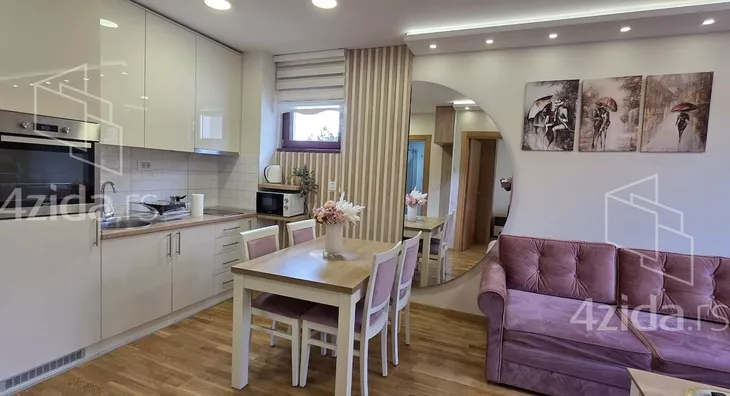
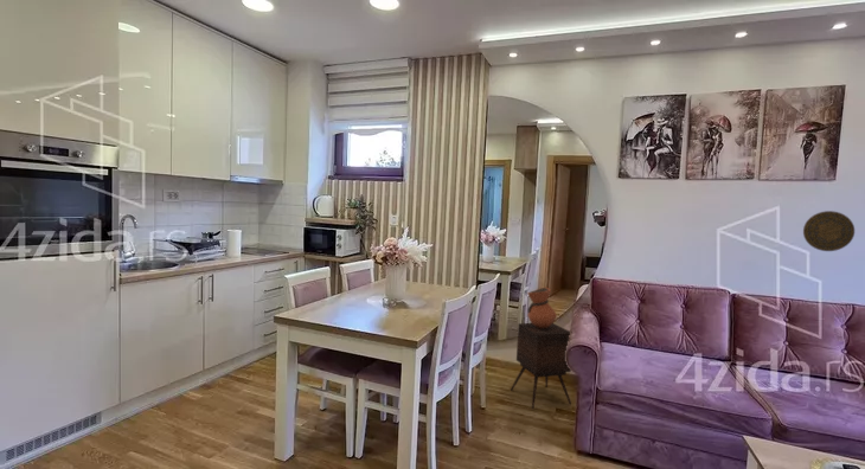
+ vase (540, 307)
+ side table (542, 362)
+ decorative plate (828, 231)
